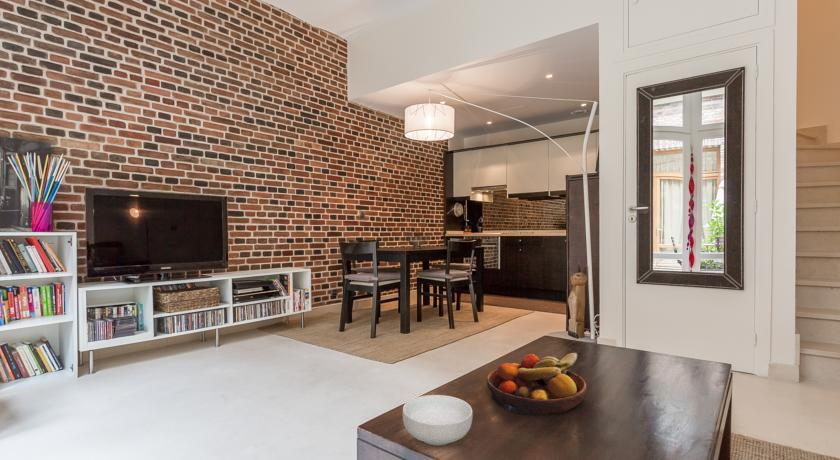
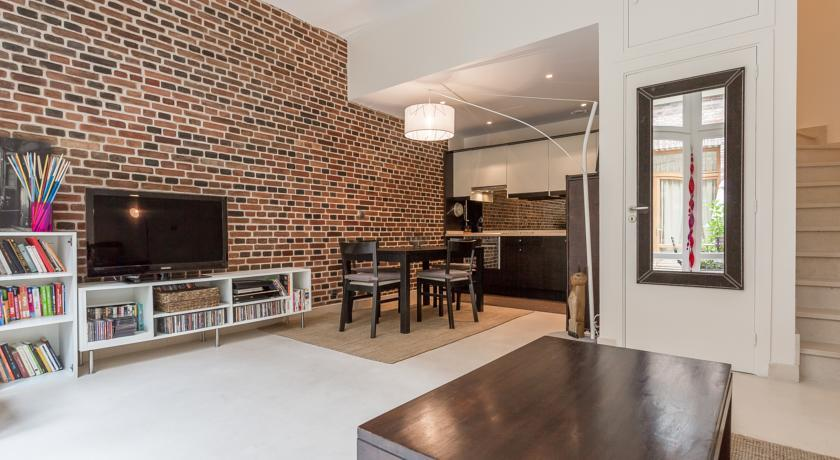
- cereal bowl (437, 422)
- fruit bowl (535, 375)
